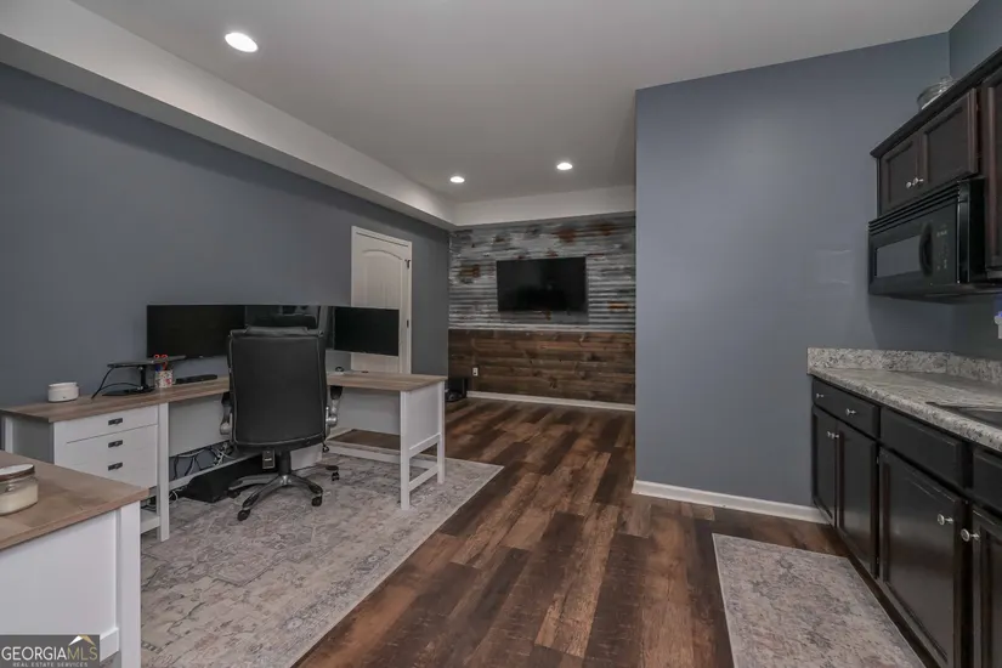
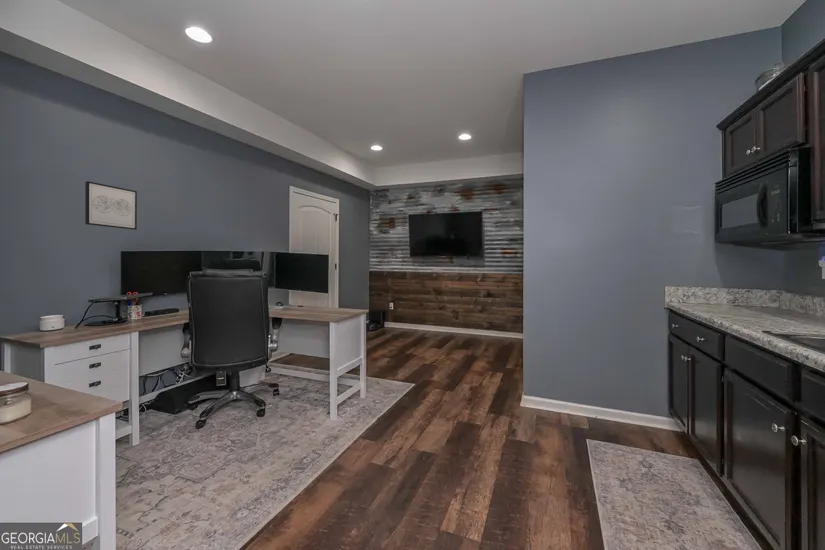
+ wall art (112, 206)
